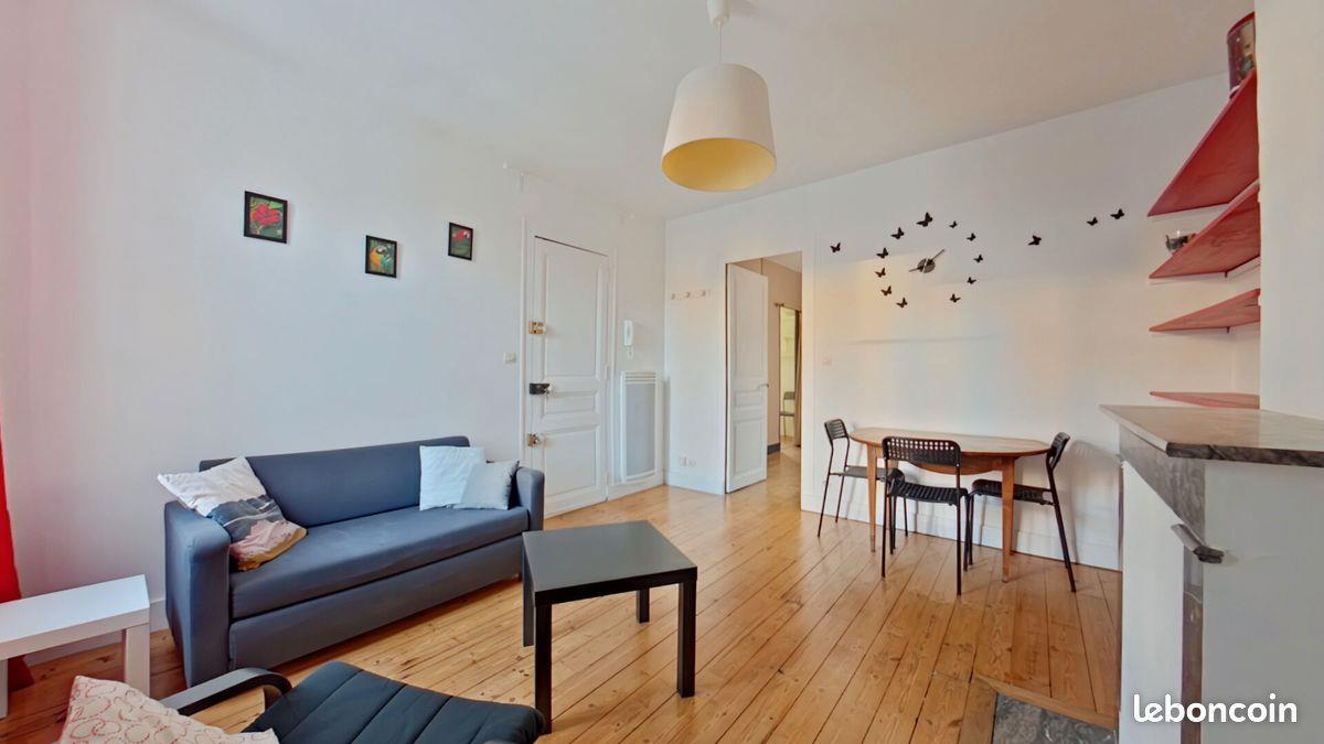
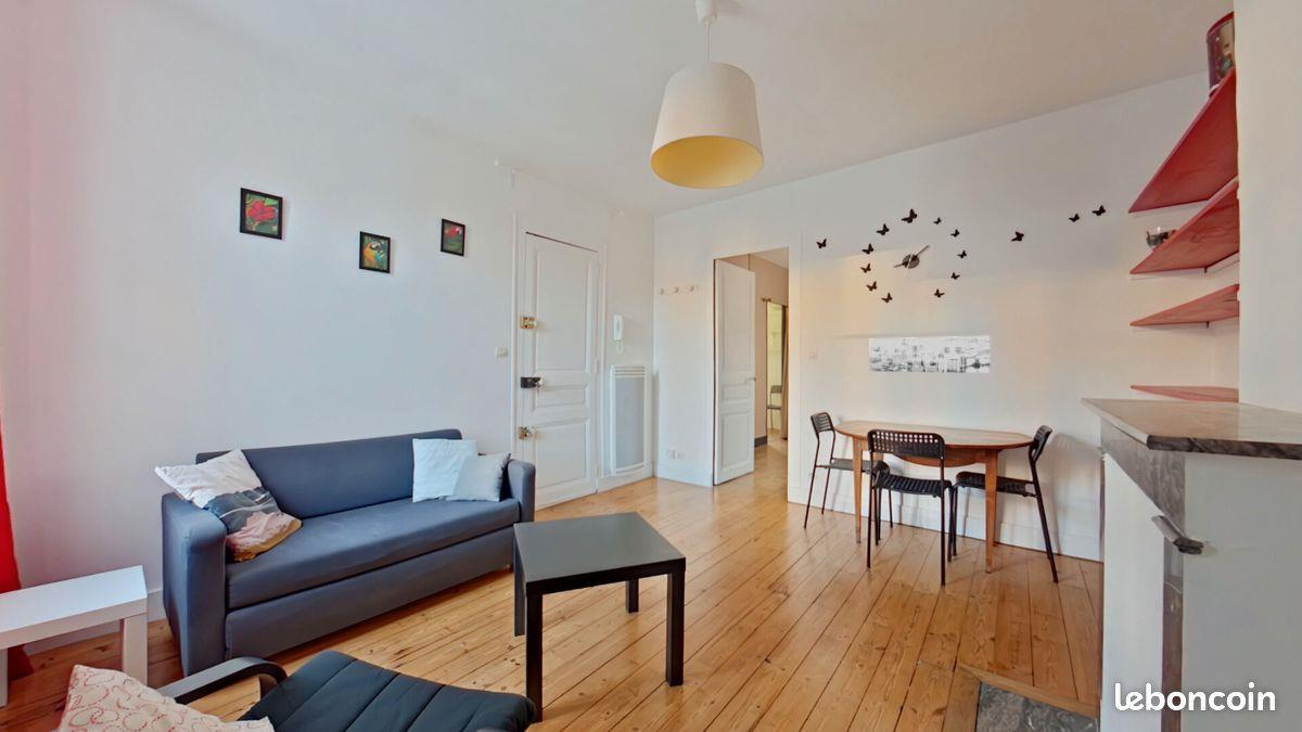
+ wall art (926, 355)
